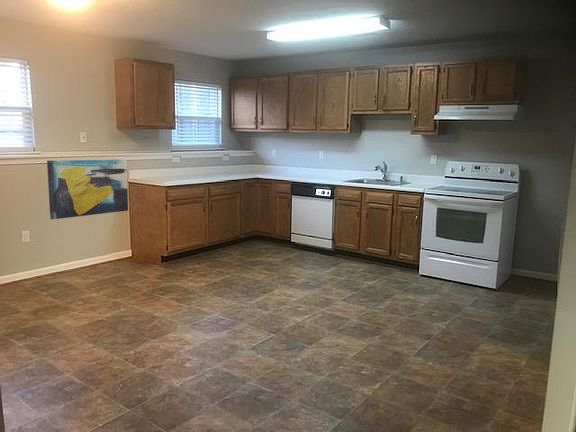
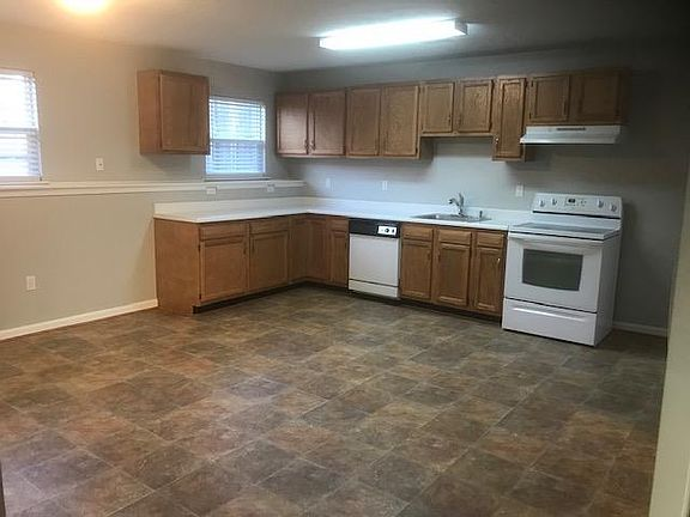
- wall art (90, 187)
